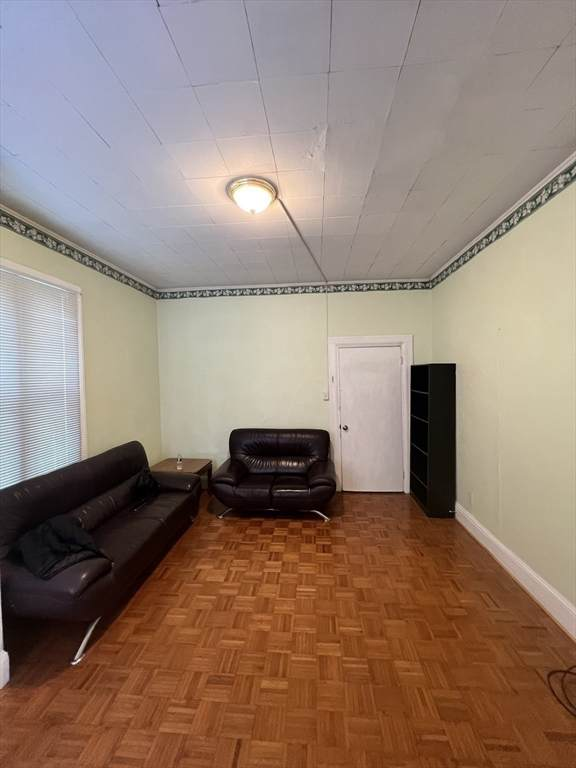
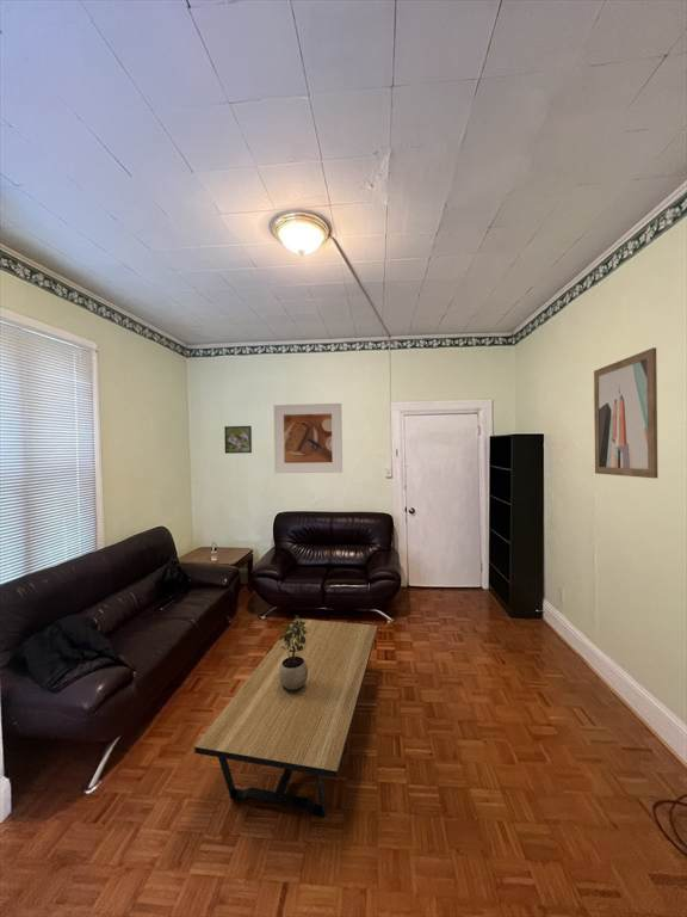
+ coffee table (310, 701)
+ wall art (621, 418)
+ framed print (237, 439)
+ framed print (308, 438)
+ potted plant (290, 651)
